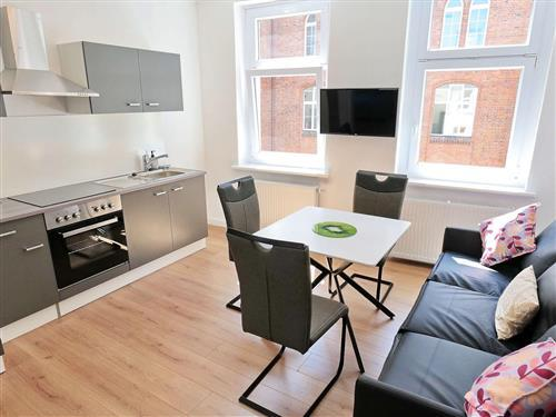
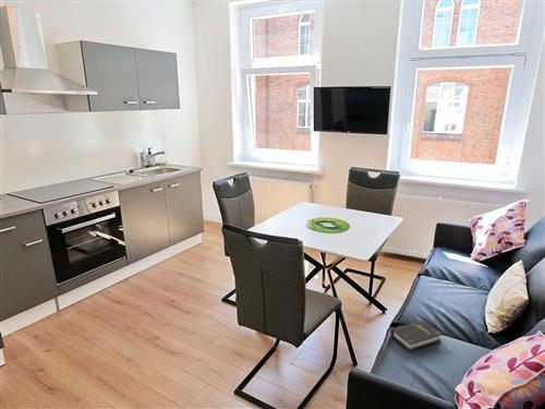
+ hardback book (415, 334)
